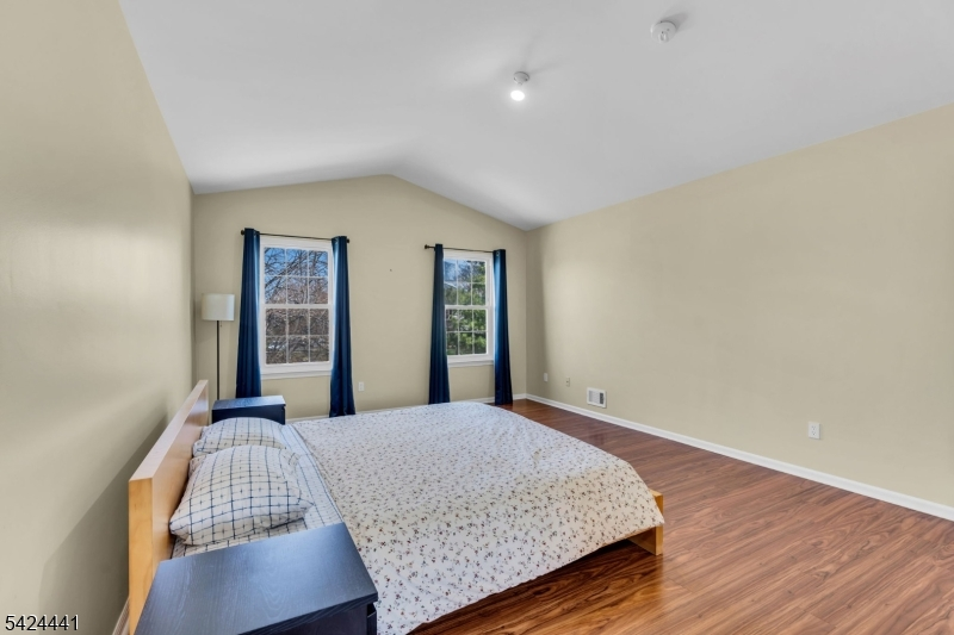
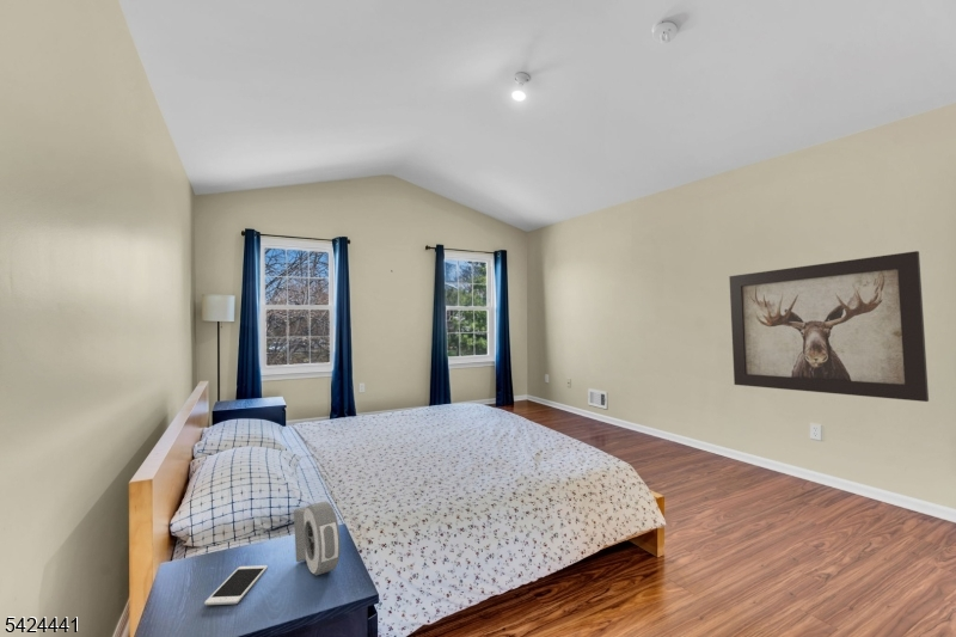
+ alarm clock (319, 535)
+ cell phone (238, 583)
+ wall art (811, 327)
